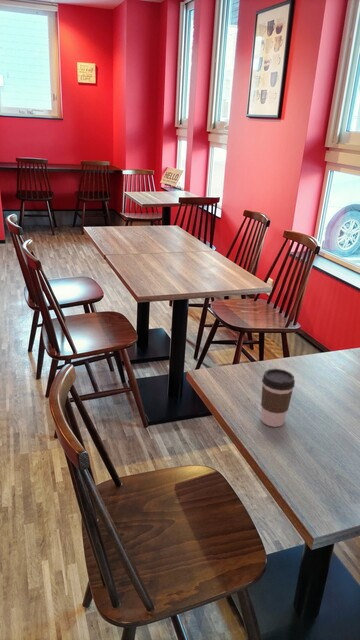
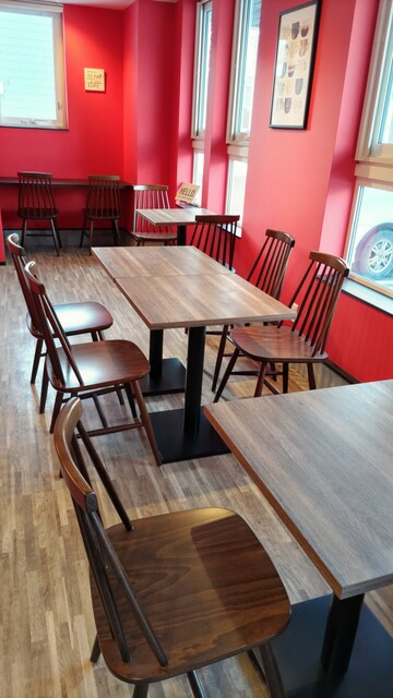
- coffee cup (275, 398)
